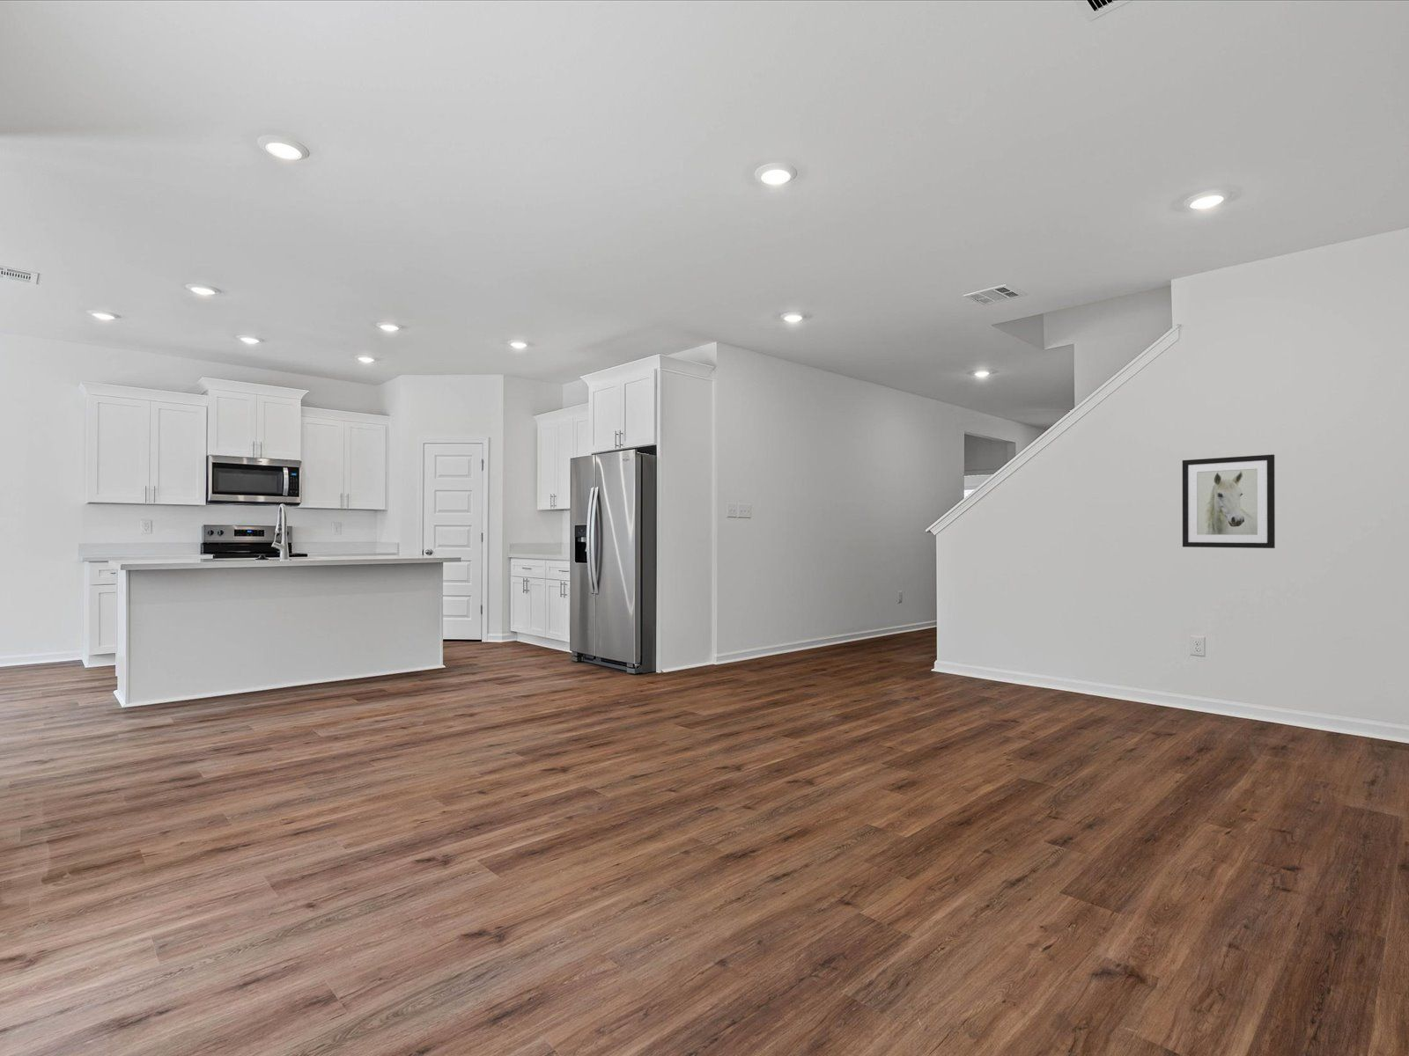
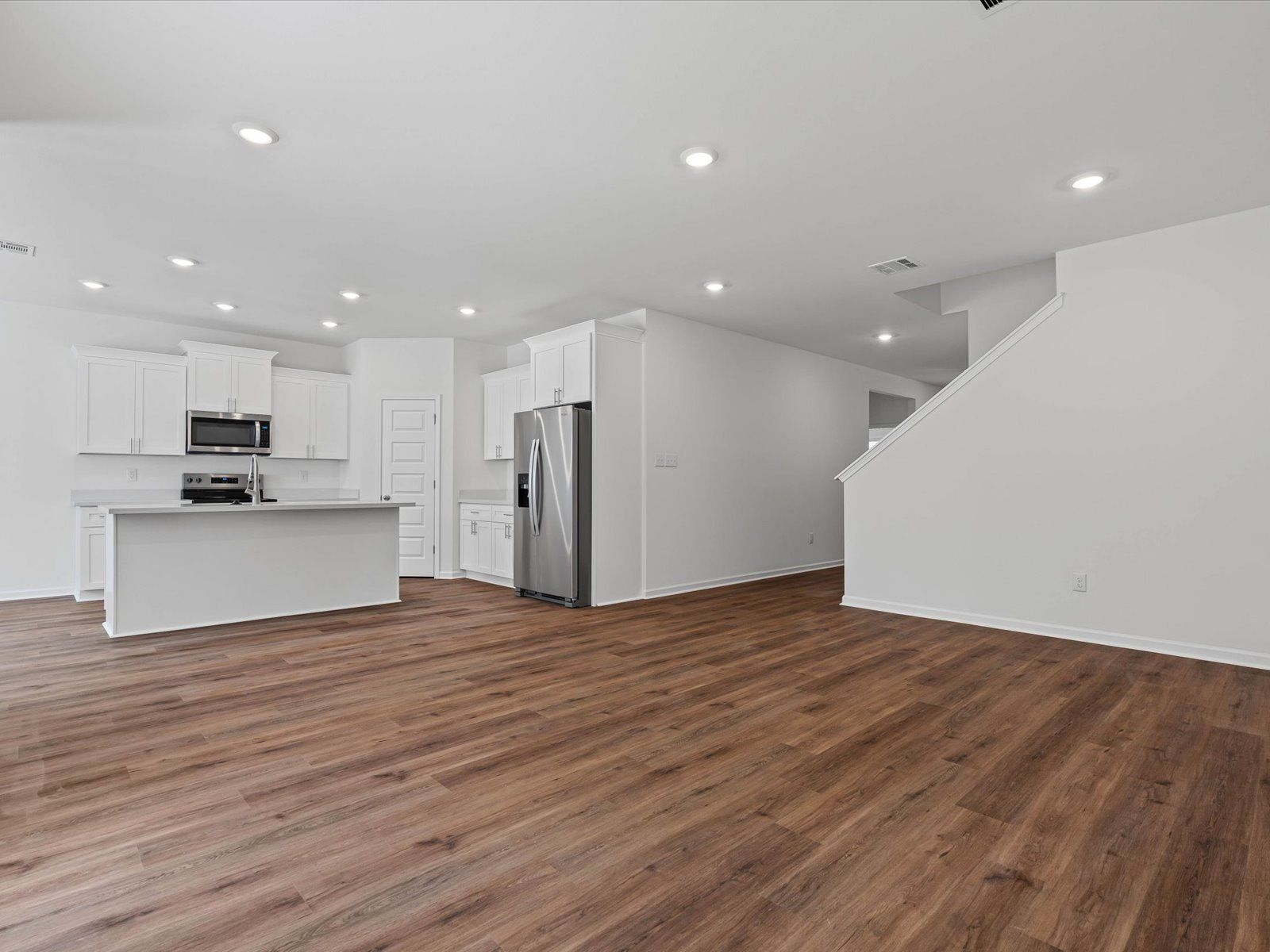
- wall art (1227, 502)
